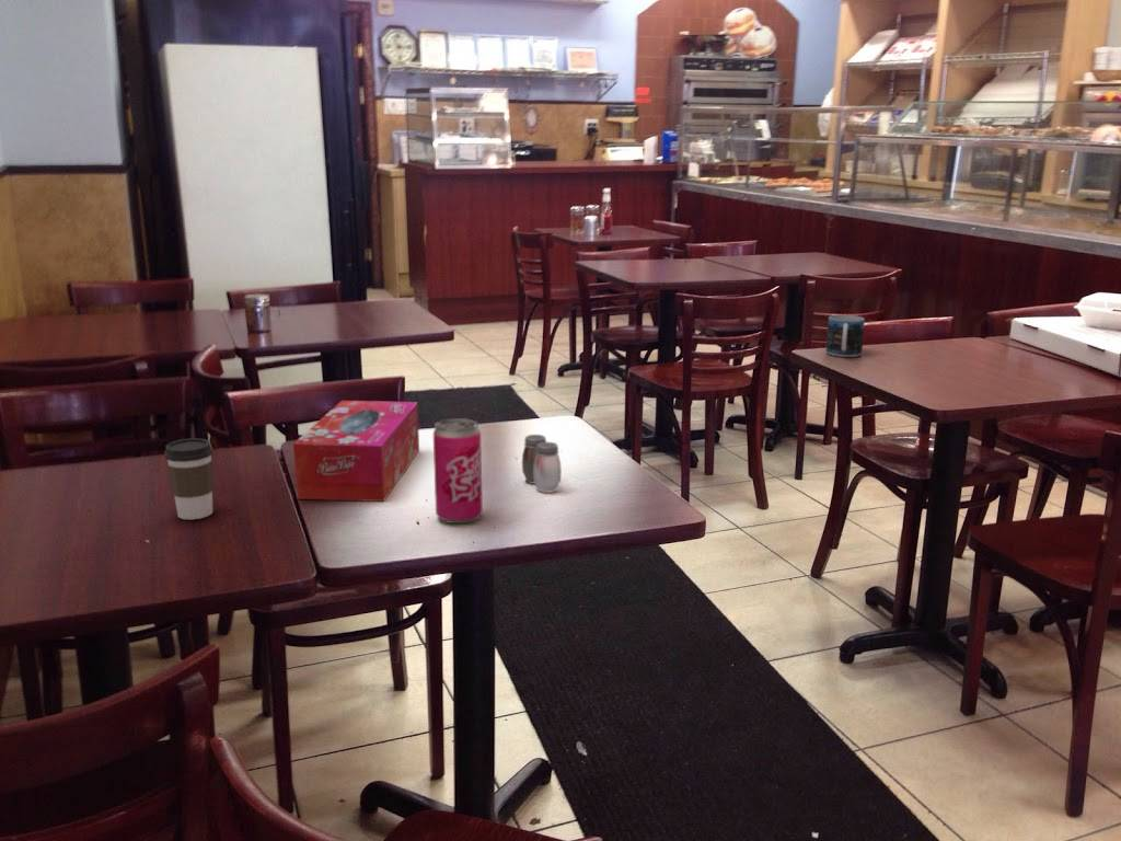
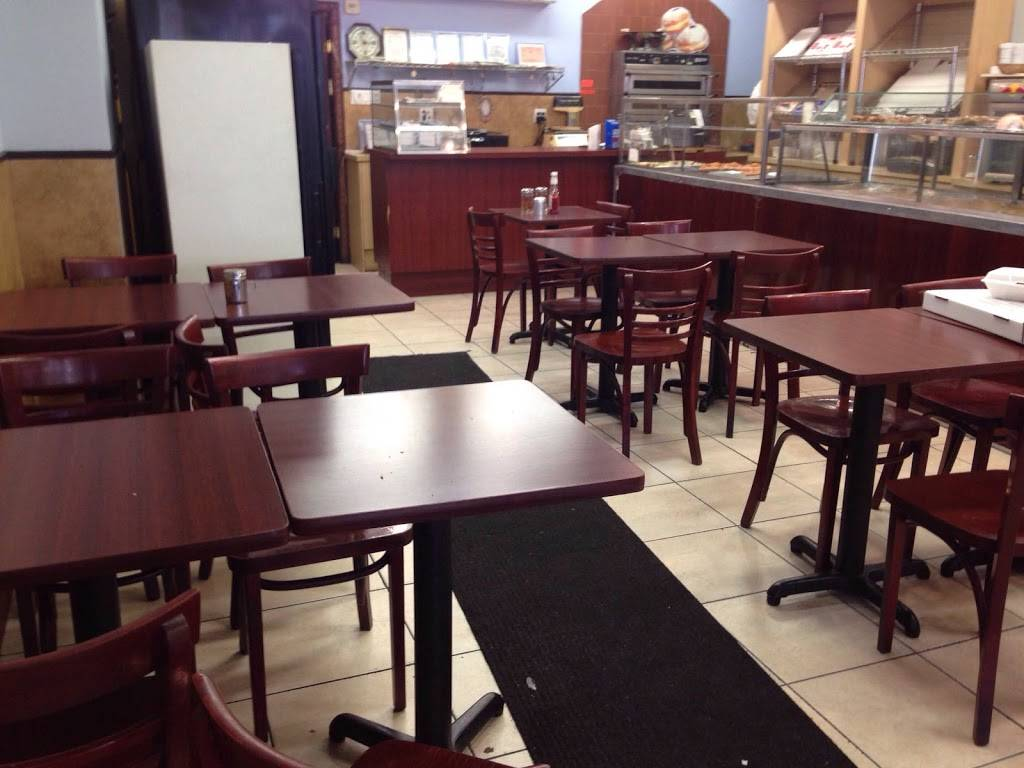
- salt and pepper shaker (541, 462)
- mug (844, 337)
- tissue box (361, 447)
- coffee cup (192, 479)
- beverage can (458, 471)
